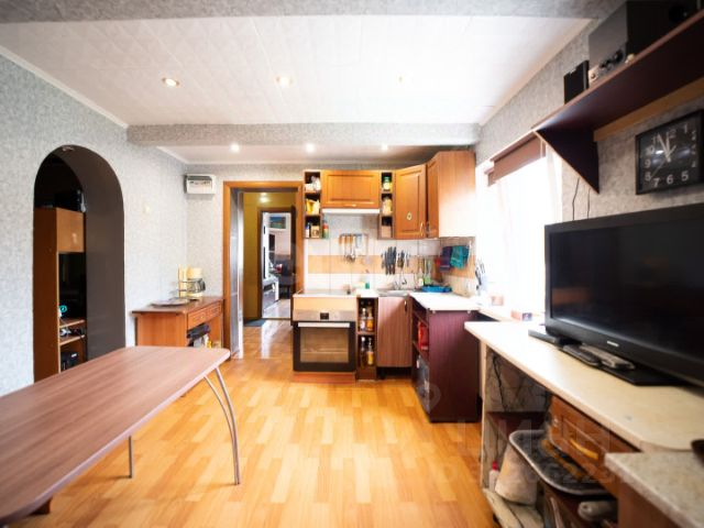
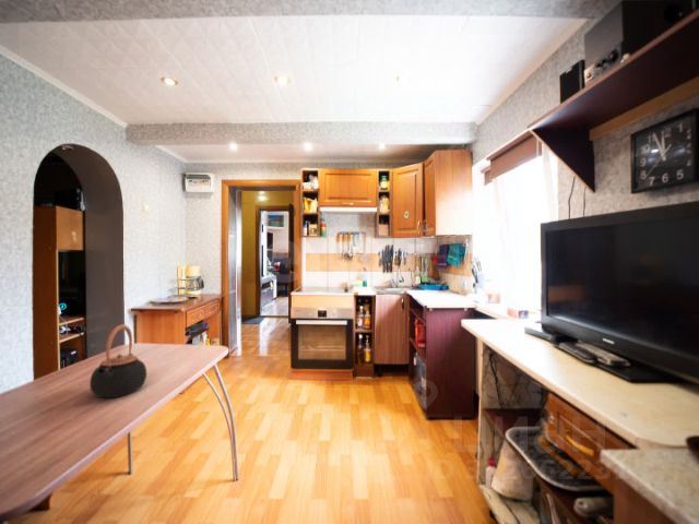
+ teapot (117, 359)
